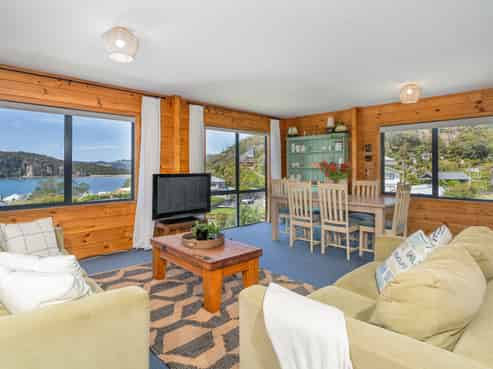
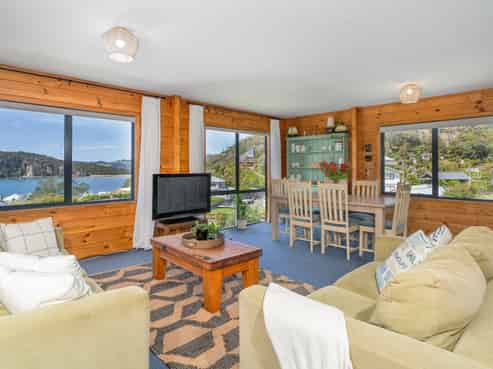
+ potted plant (240, 210)
